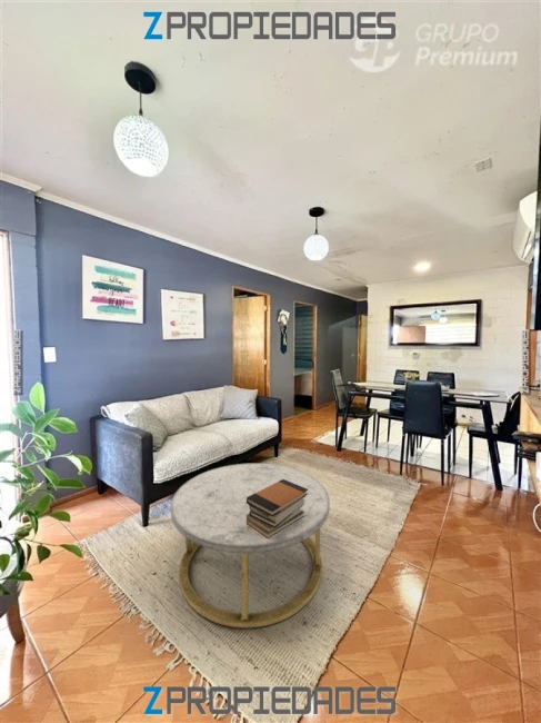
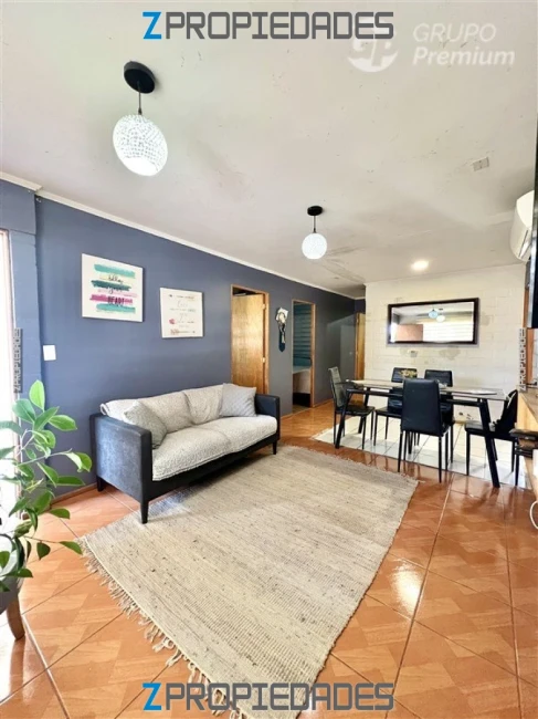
- book stack (278, 505)
- coffee table (251, 527)
